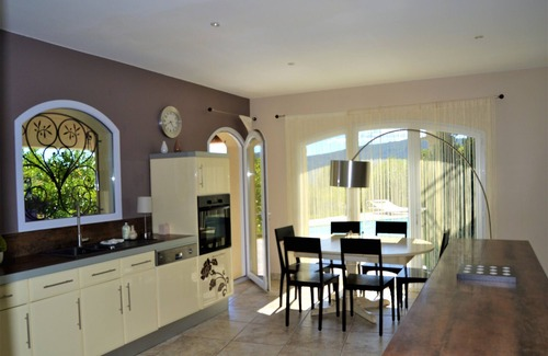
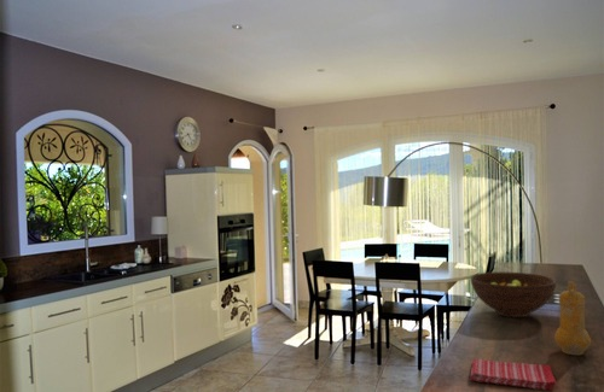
+ dish towel (511, 371)
+ fruit bowl (512, 296)
+ pepper mill (571, 317)
